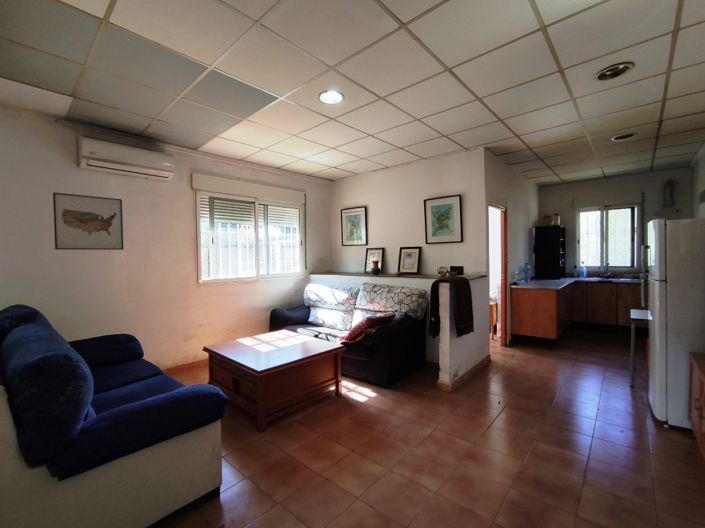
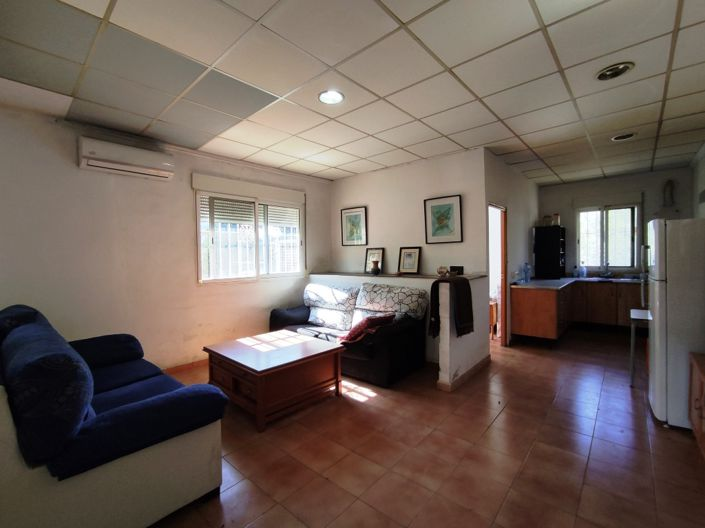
- wall art (90, 222)
